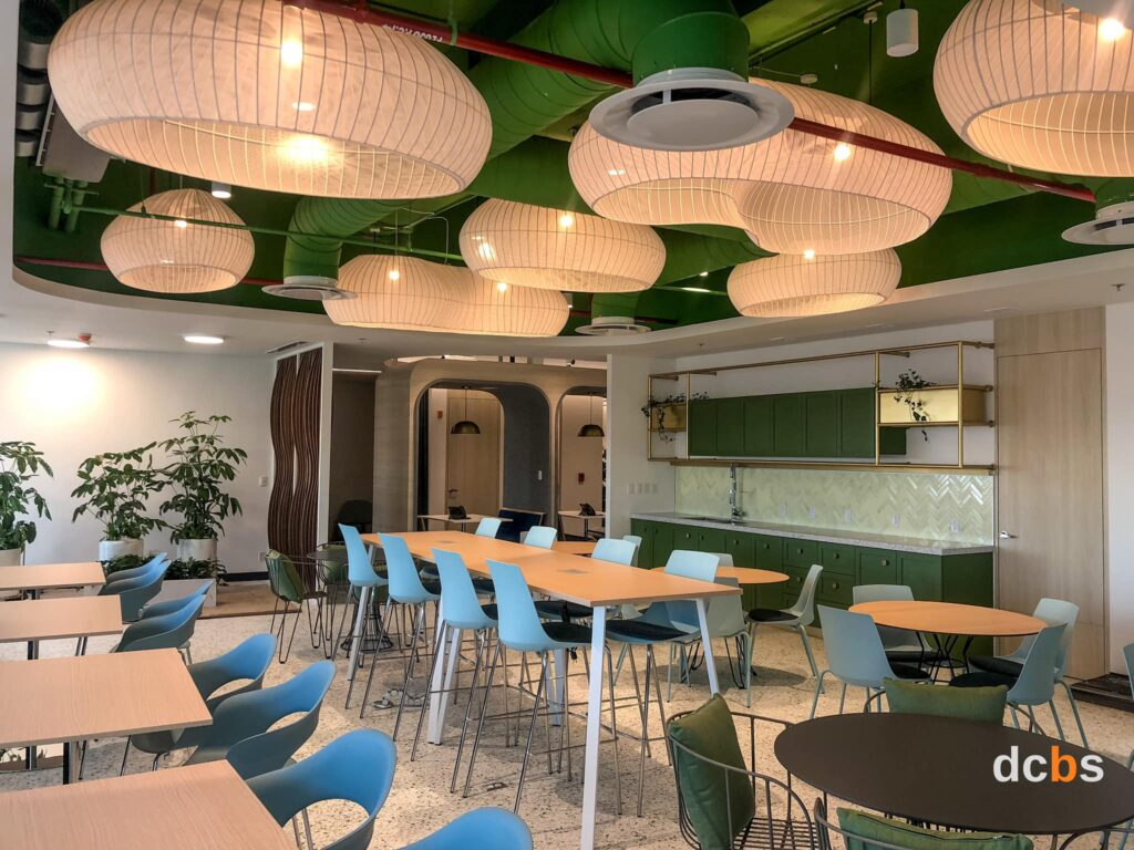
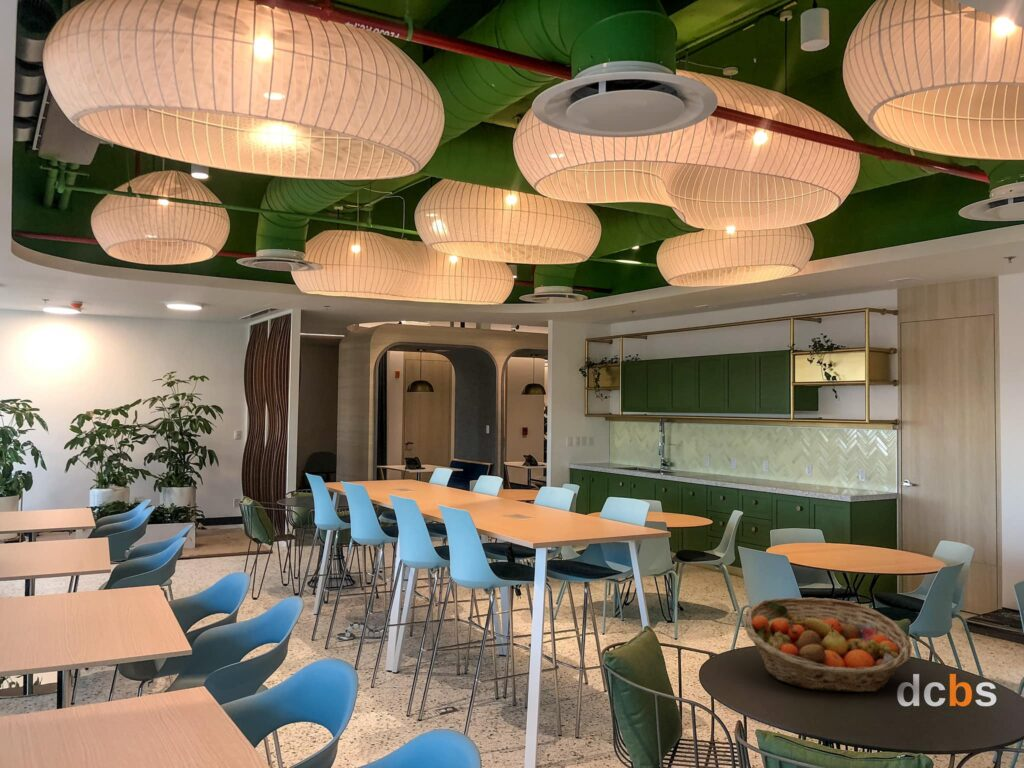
+ fruit basket (824, 643)
